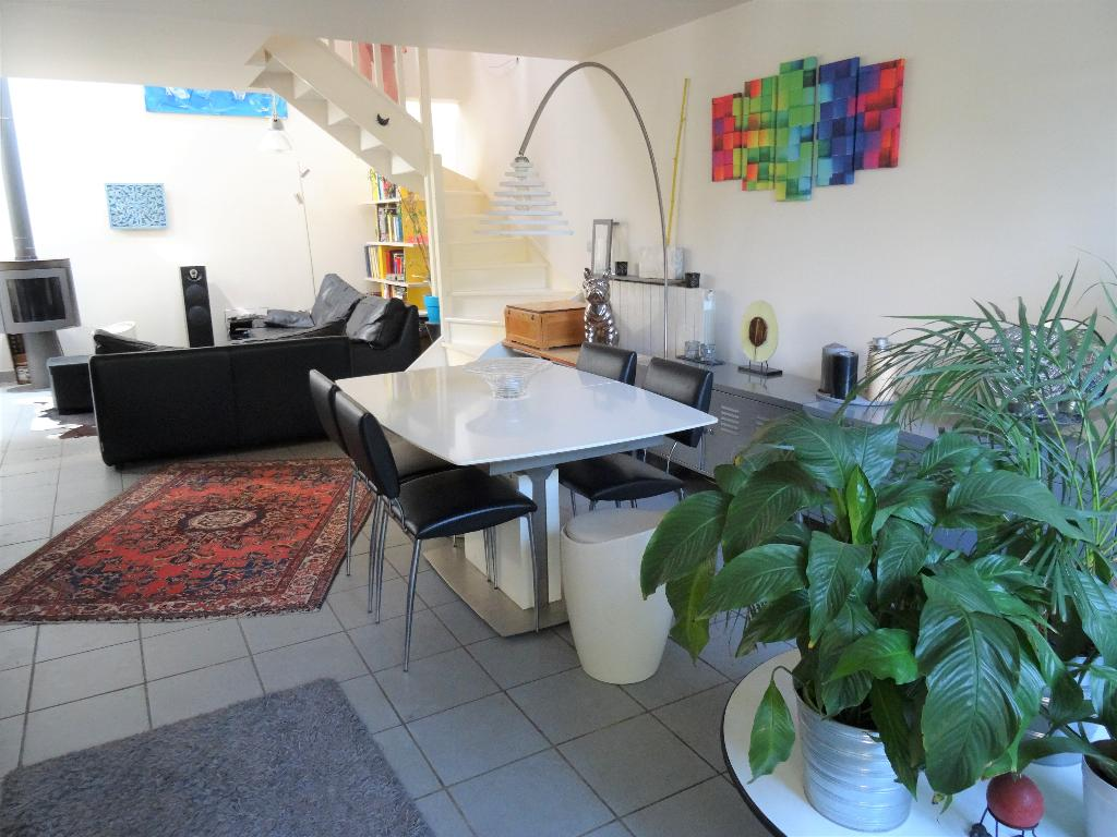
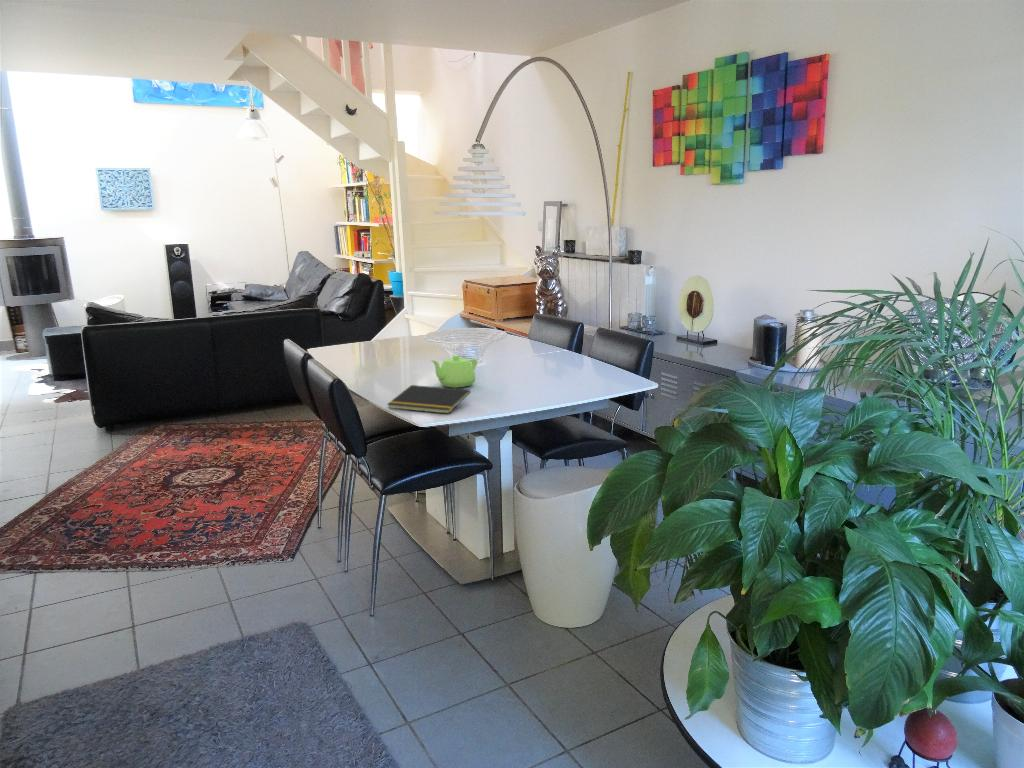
+ teapot (454, 370)
+ notepad (429, 398)
